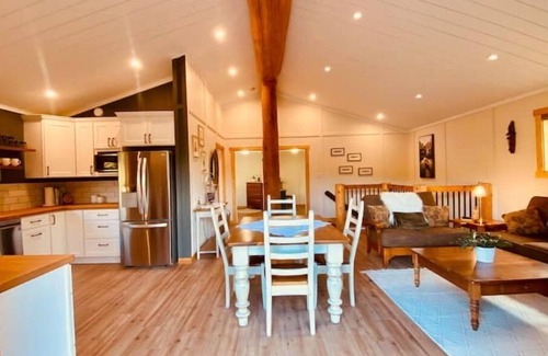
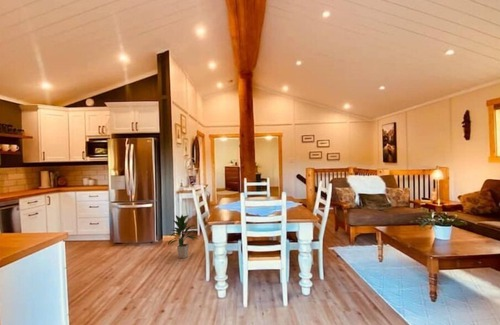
+ indoor plant (181, 234)
